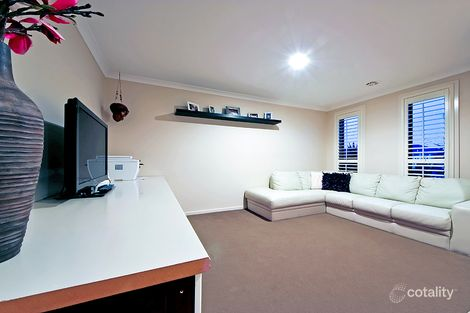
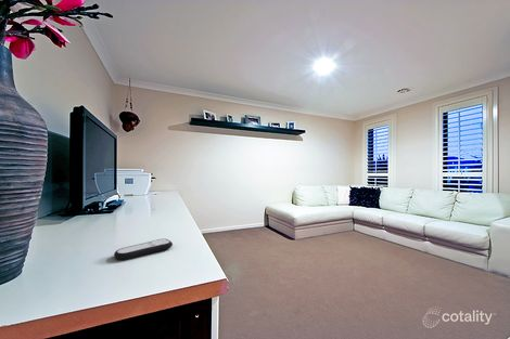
+ remote control (144, 248)
